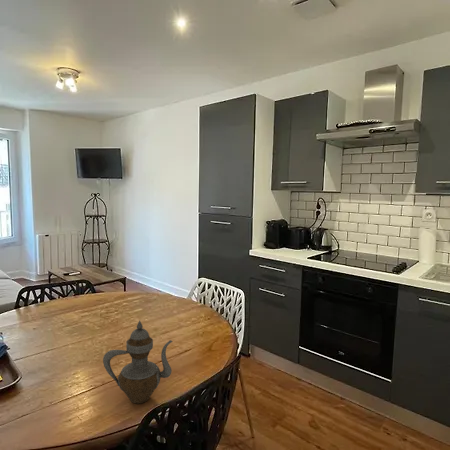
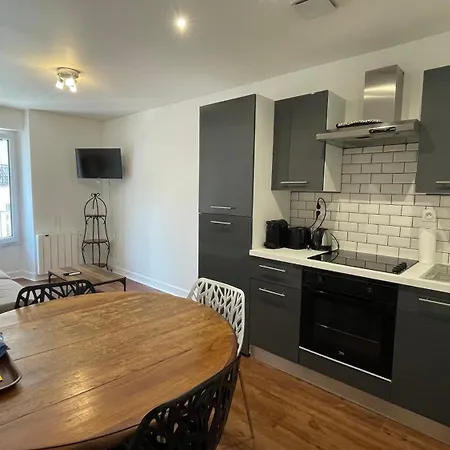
- teapot (138, 359)
